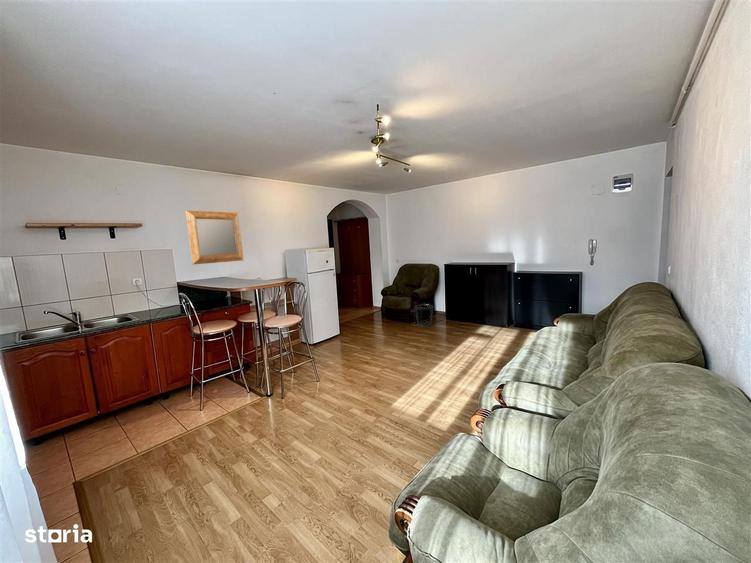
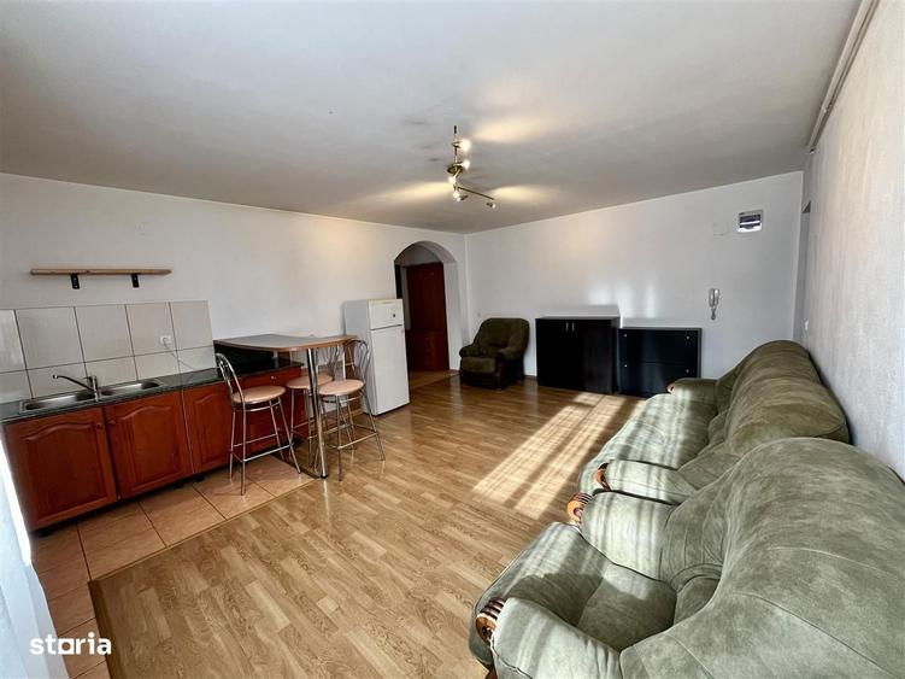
- mirror (217, 237)
- waste bin (424, 315)
